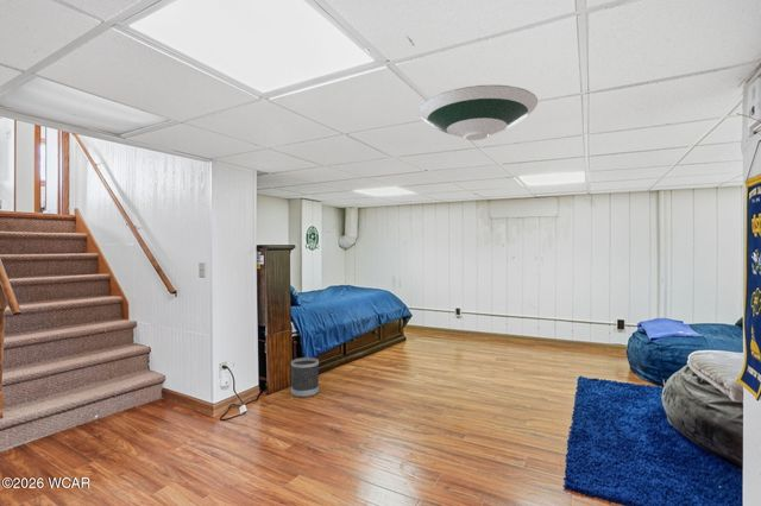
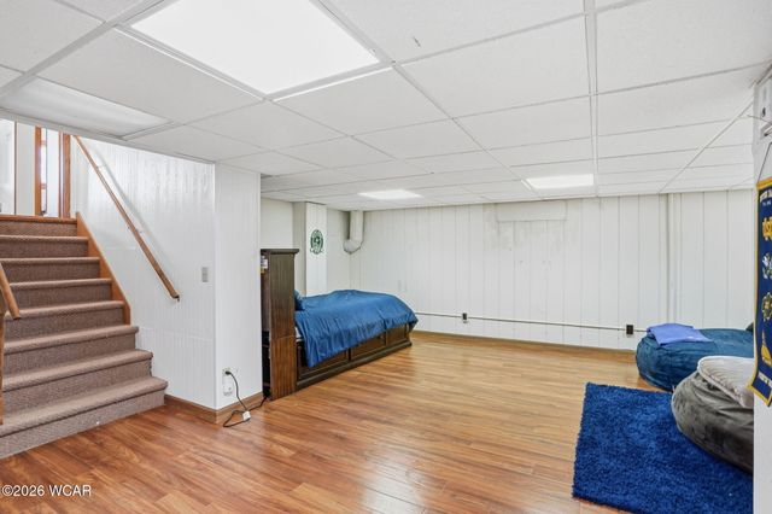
- wastebasket (304, 377)
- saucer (476, 124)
